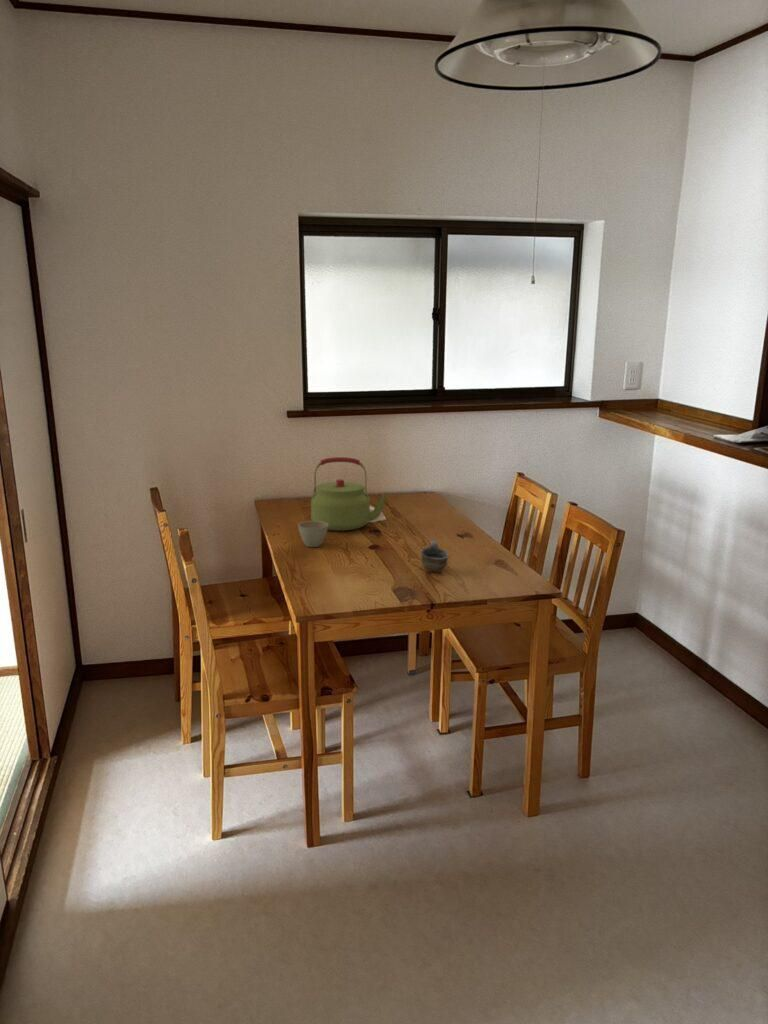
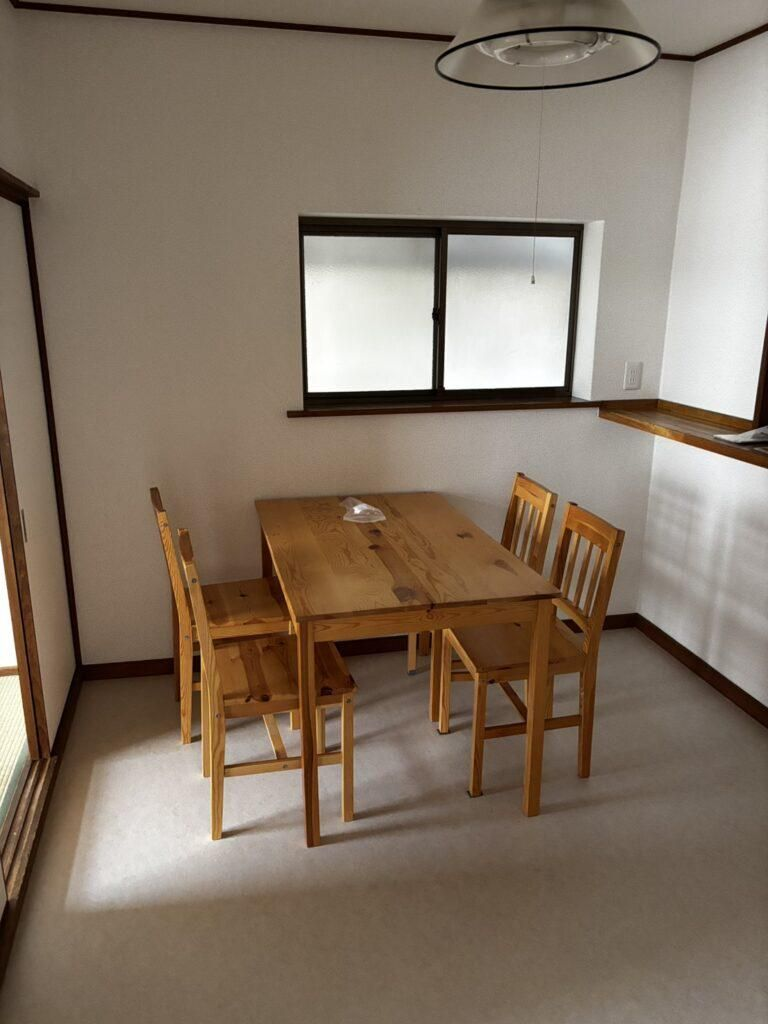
- cup (435, 557)
- flower pot (313, 534)
- kettle (349, 491)
